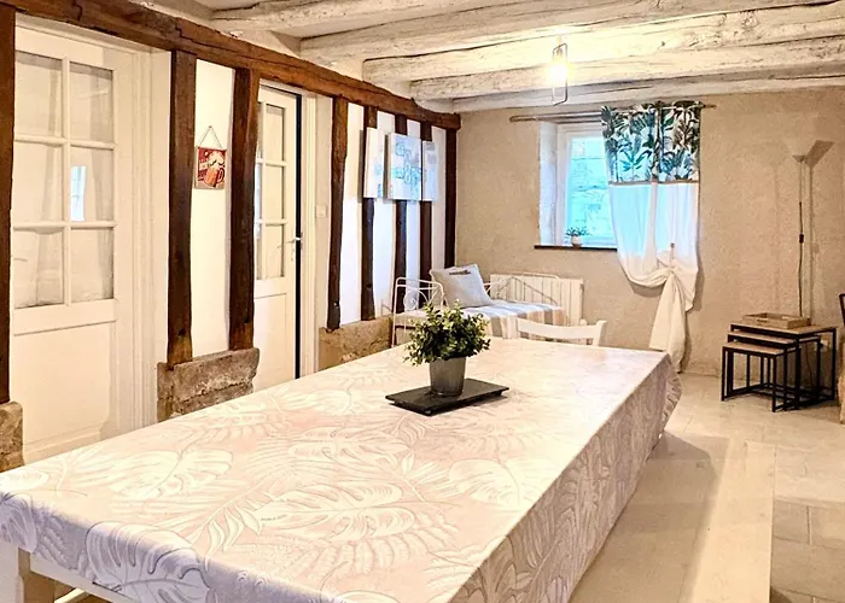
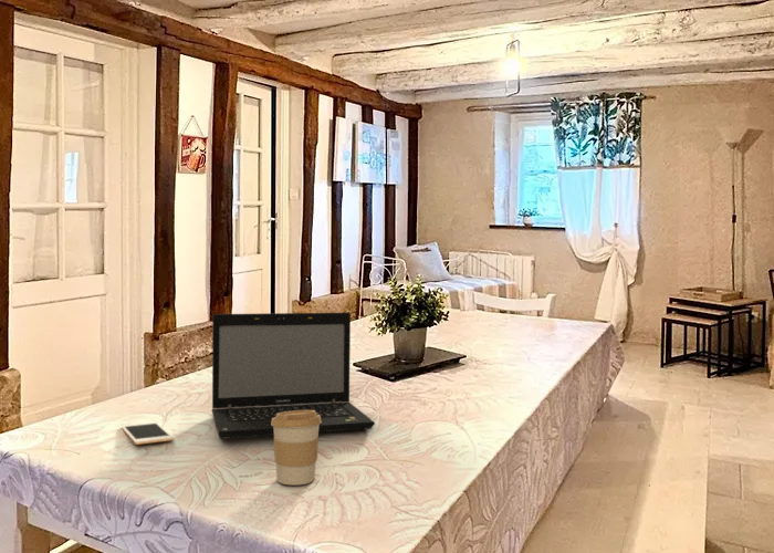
+ cell phone (146, 432)
+ coffee cup (295, 445)
+ laptop (290, 371)
